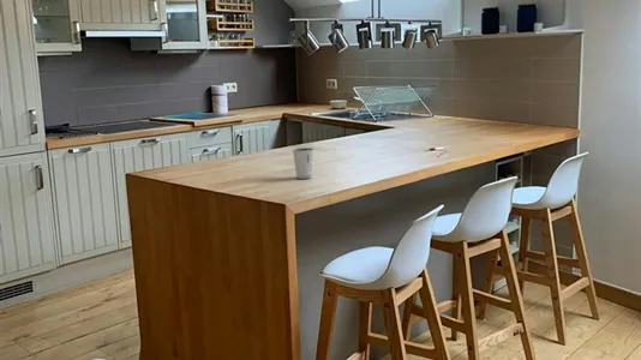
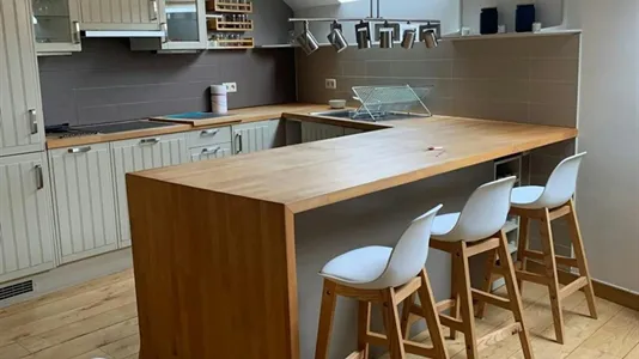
- dixie cup (304, 163)
